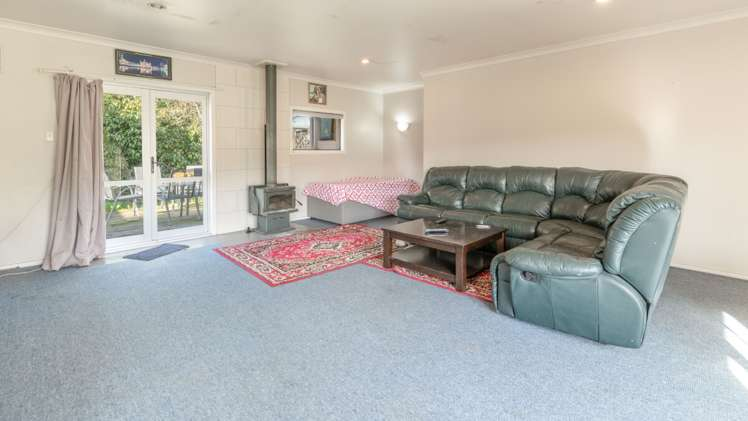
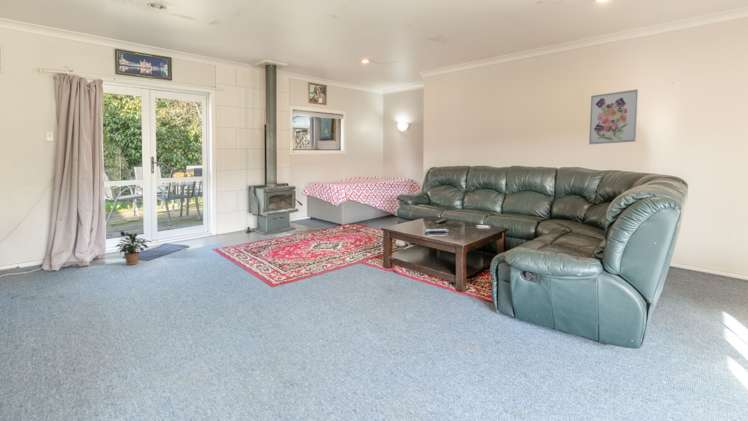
+ wall art (612, 118)
+ potted plant (134, 246)
